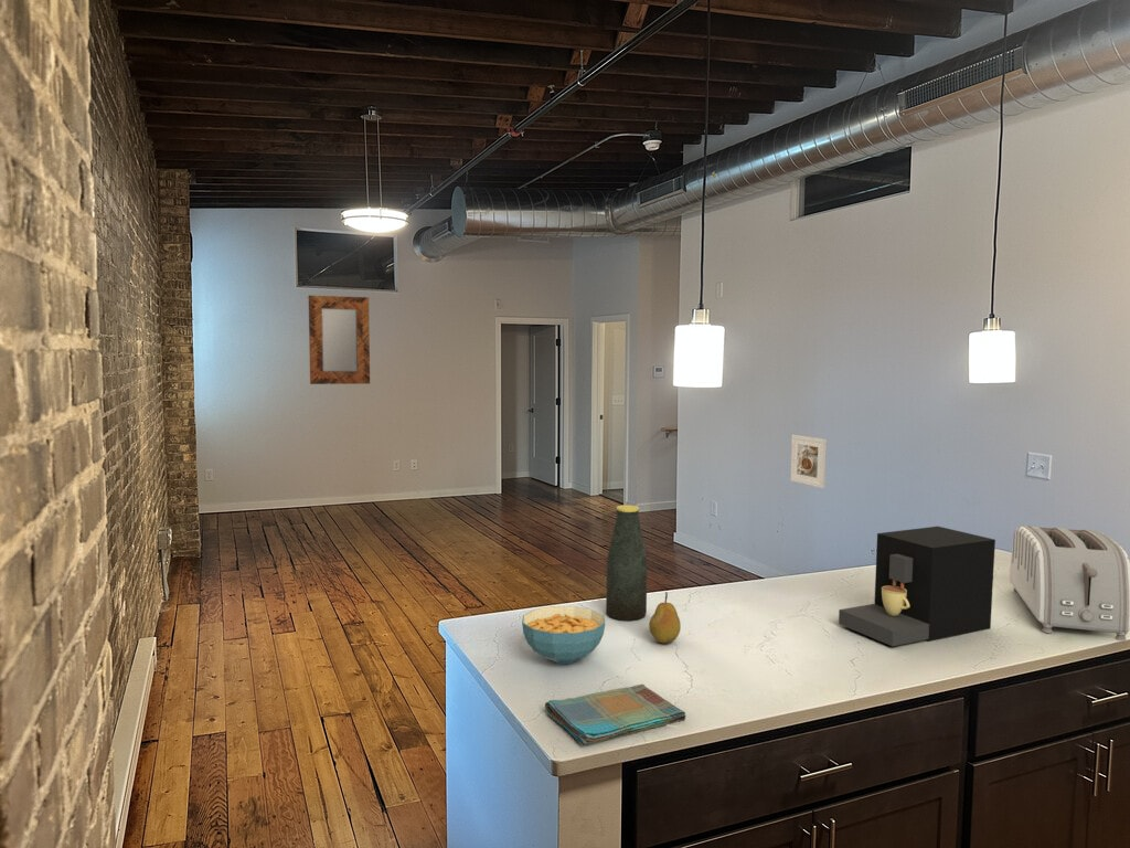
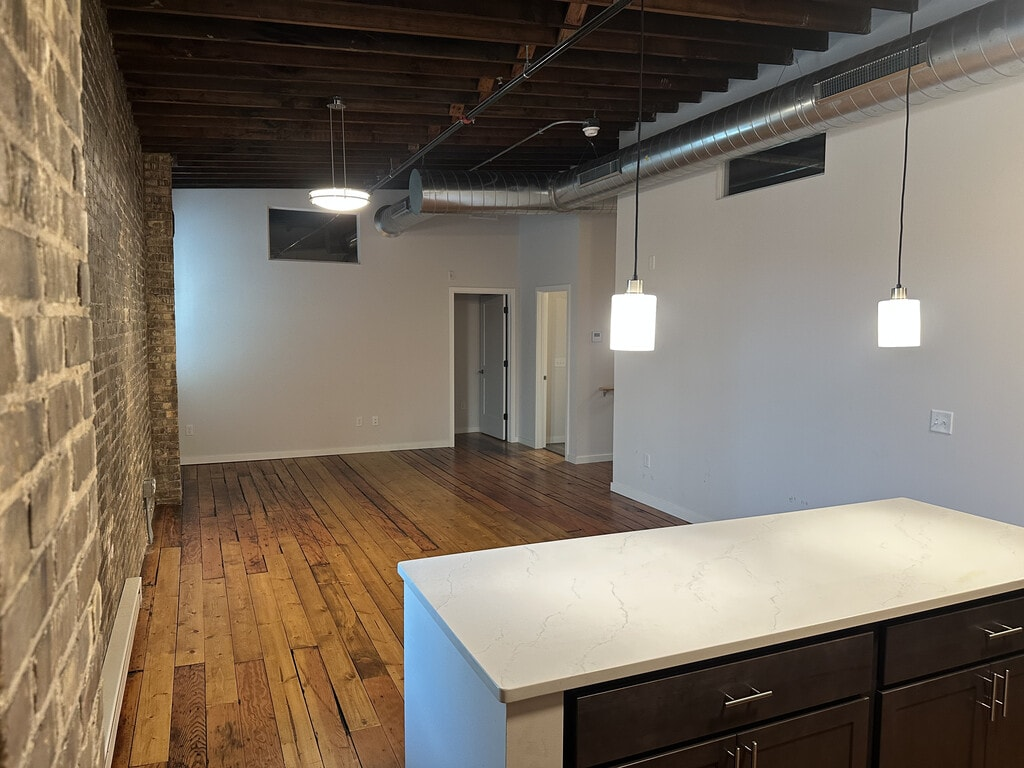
- fruit (664, 619)
- bottle (627, 561)
- coffee maker (916, 583)
- cereal bowl (563, 638)
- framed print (808, 460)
- dish towel (614, 710)
- home mirror (339, 340)
- toaster (1067, 574)
